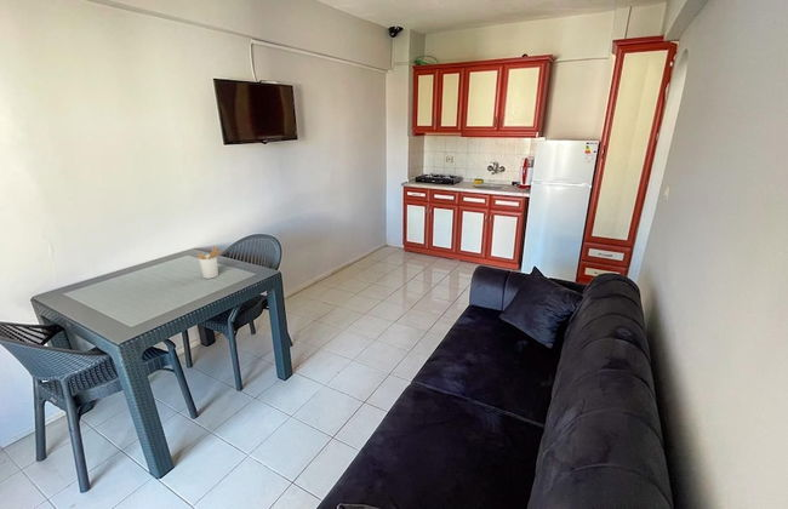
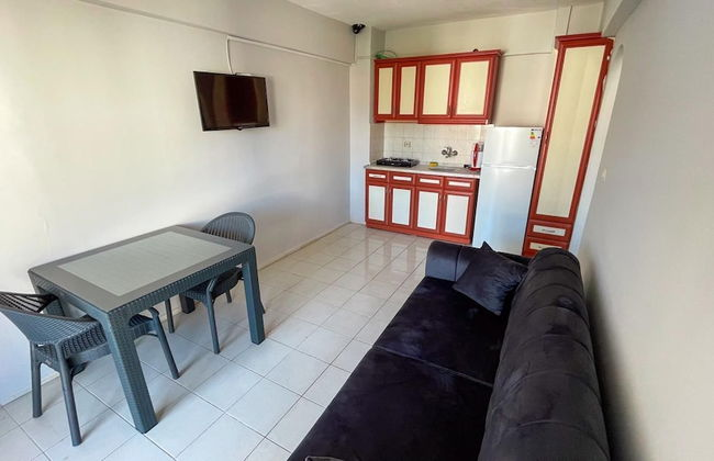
- utensil holder (211, 262)
